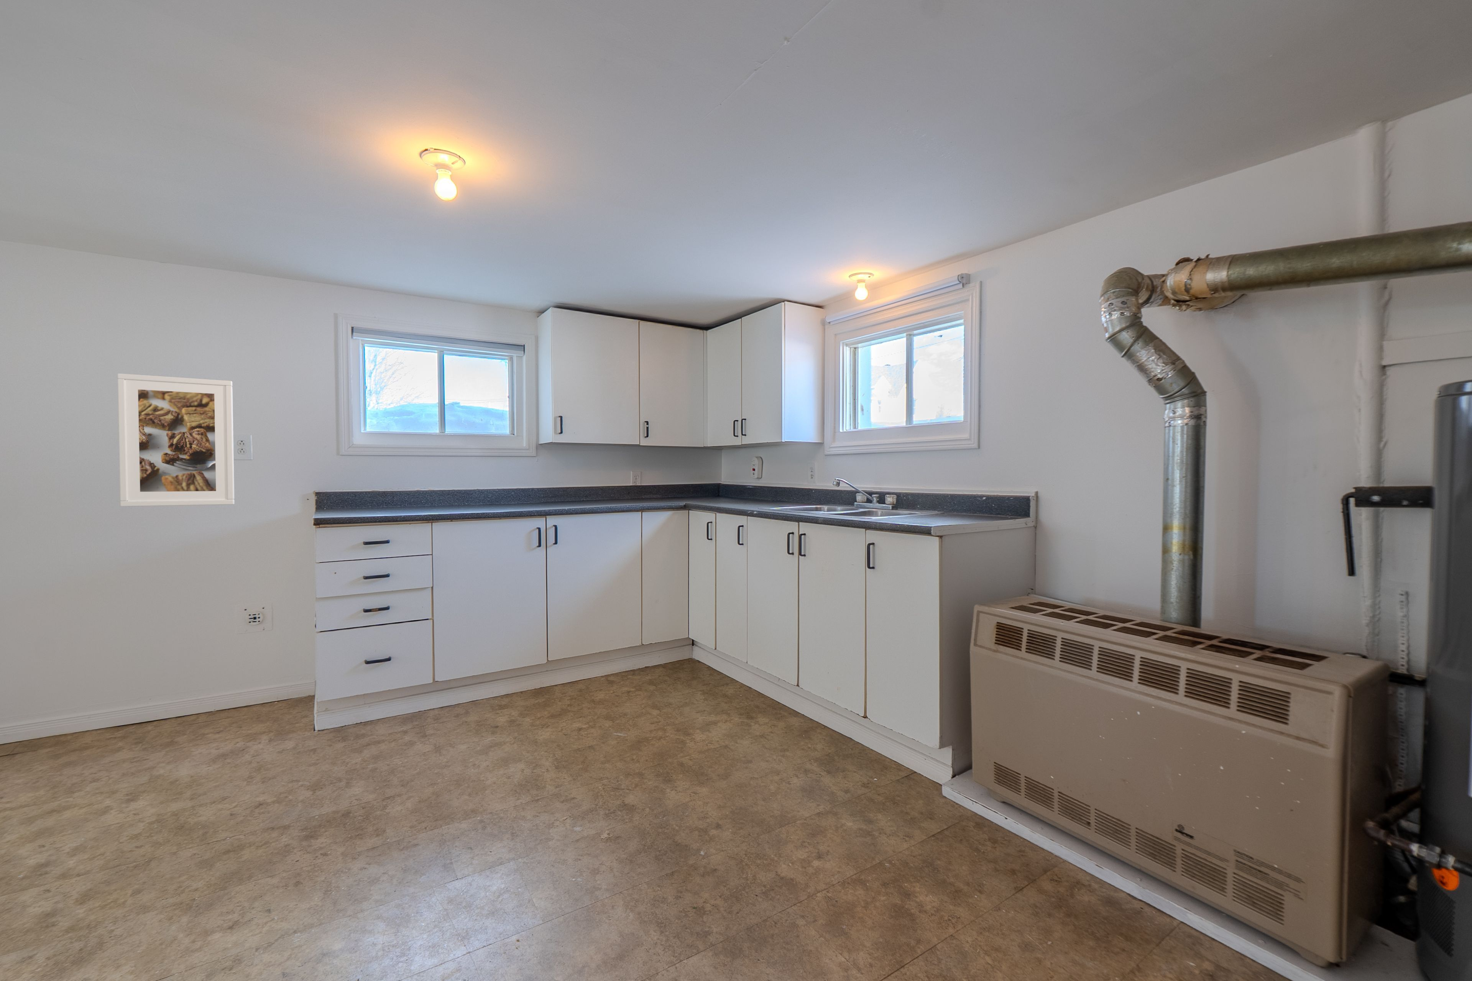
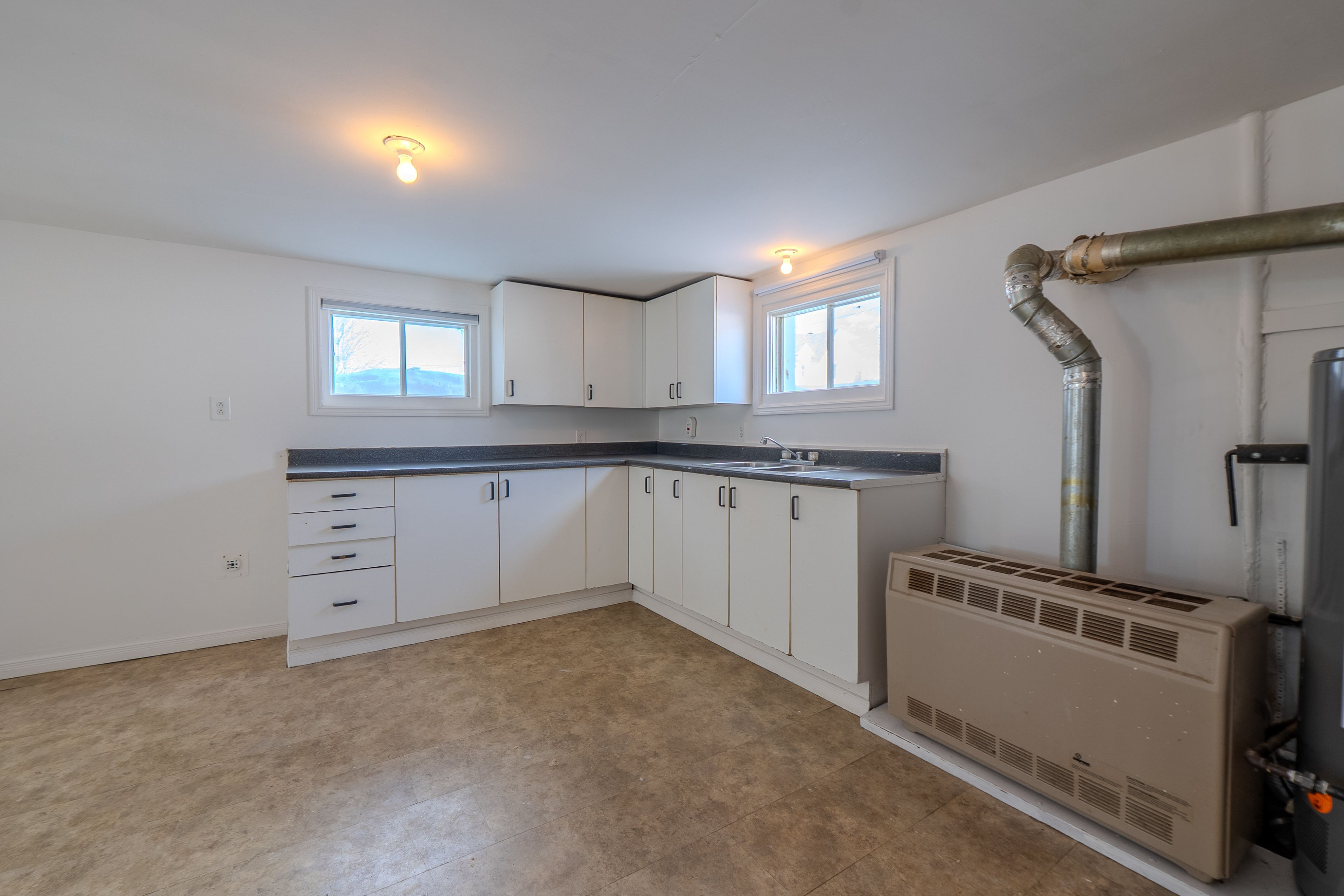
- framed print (179, 441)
